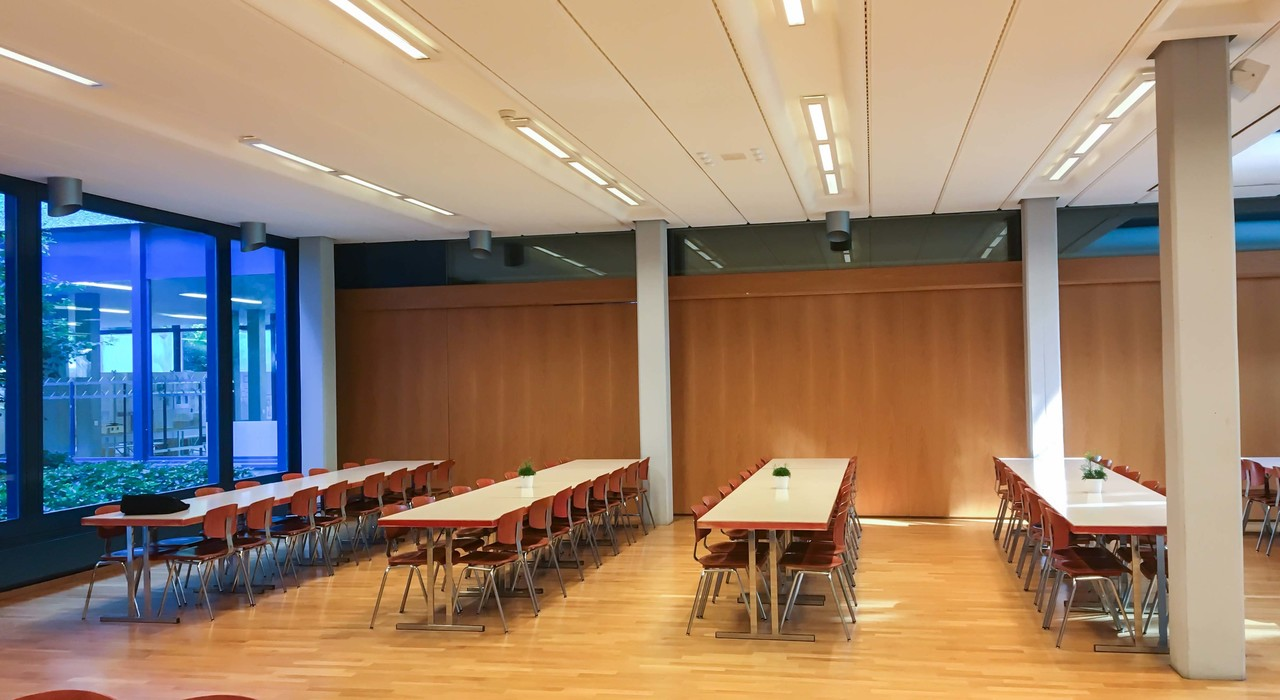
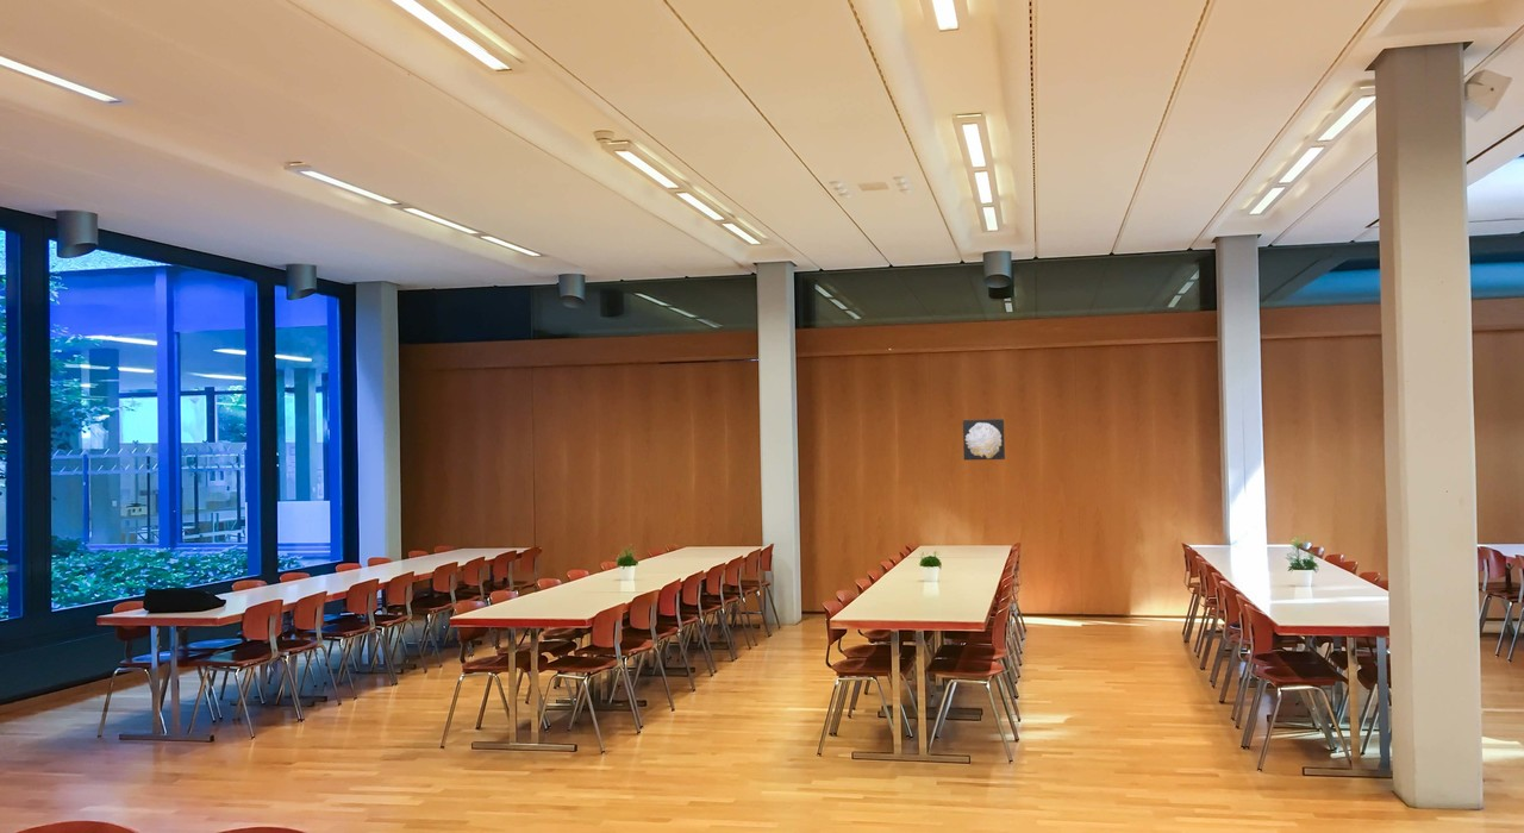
+ wall art (983, 439)
